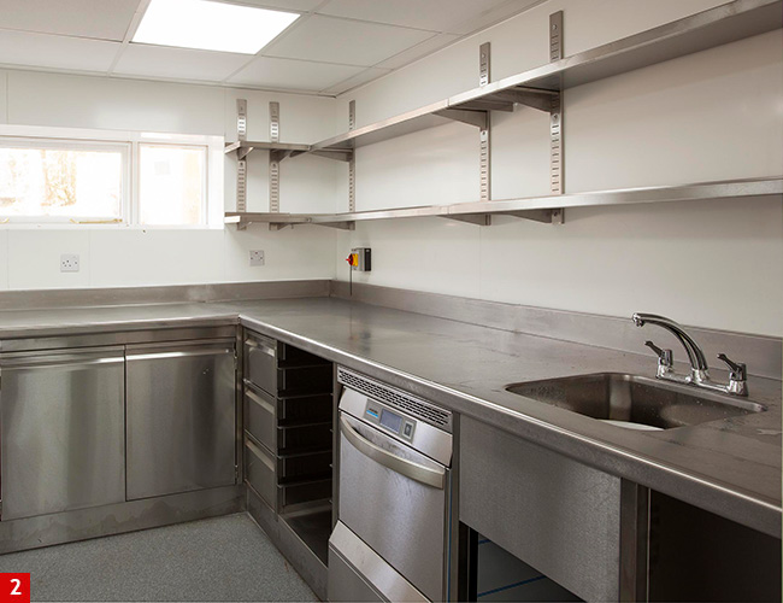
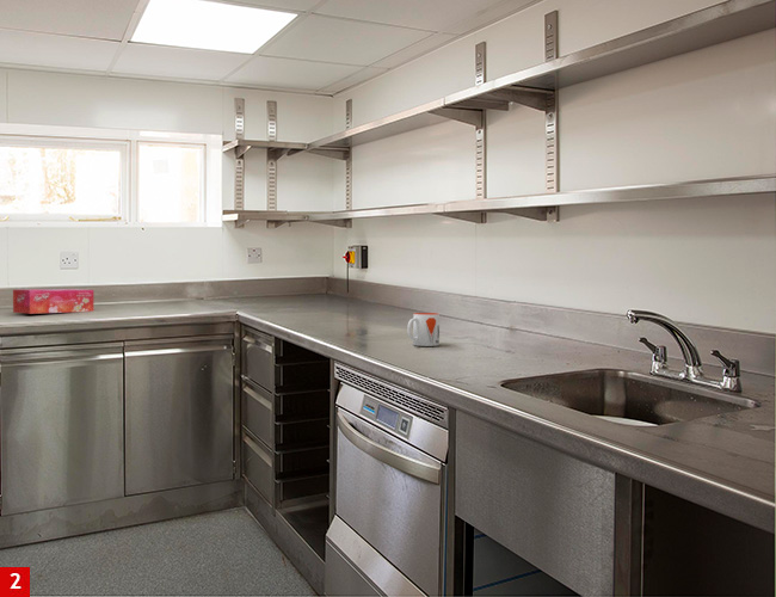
+ mug (421, 328)
+ tissue box (54, 300)
